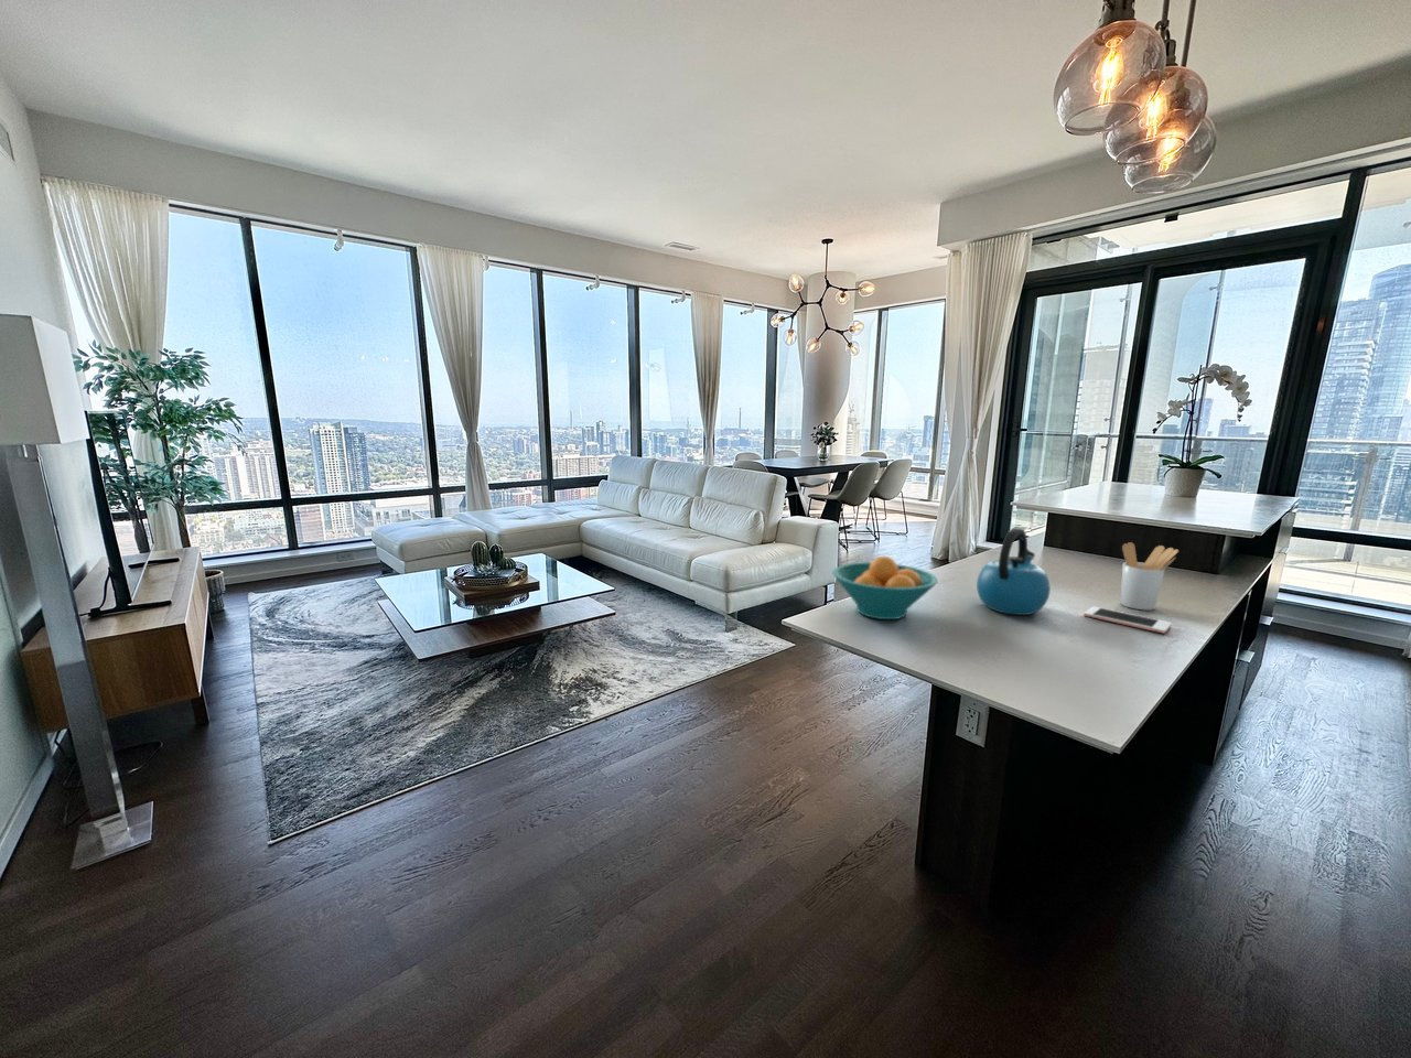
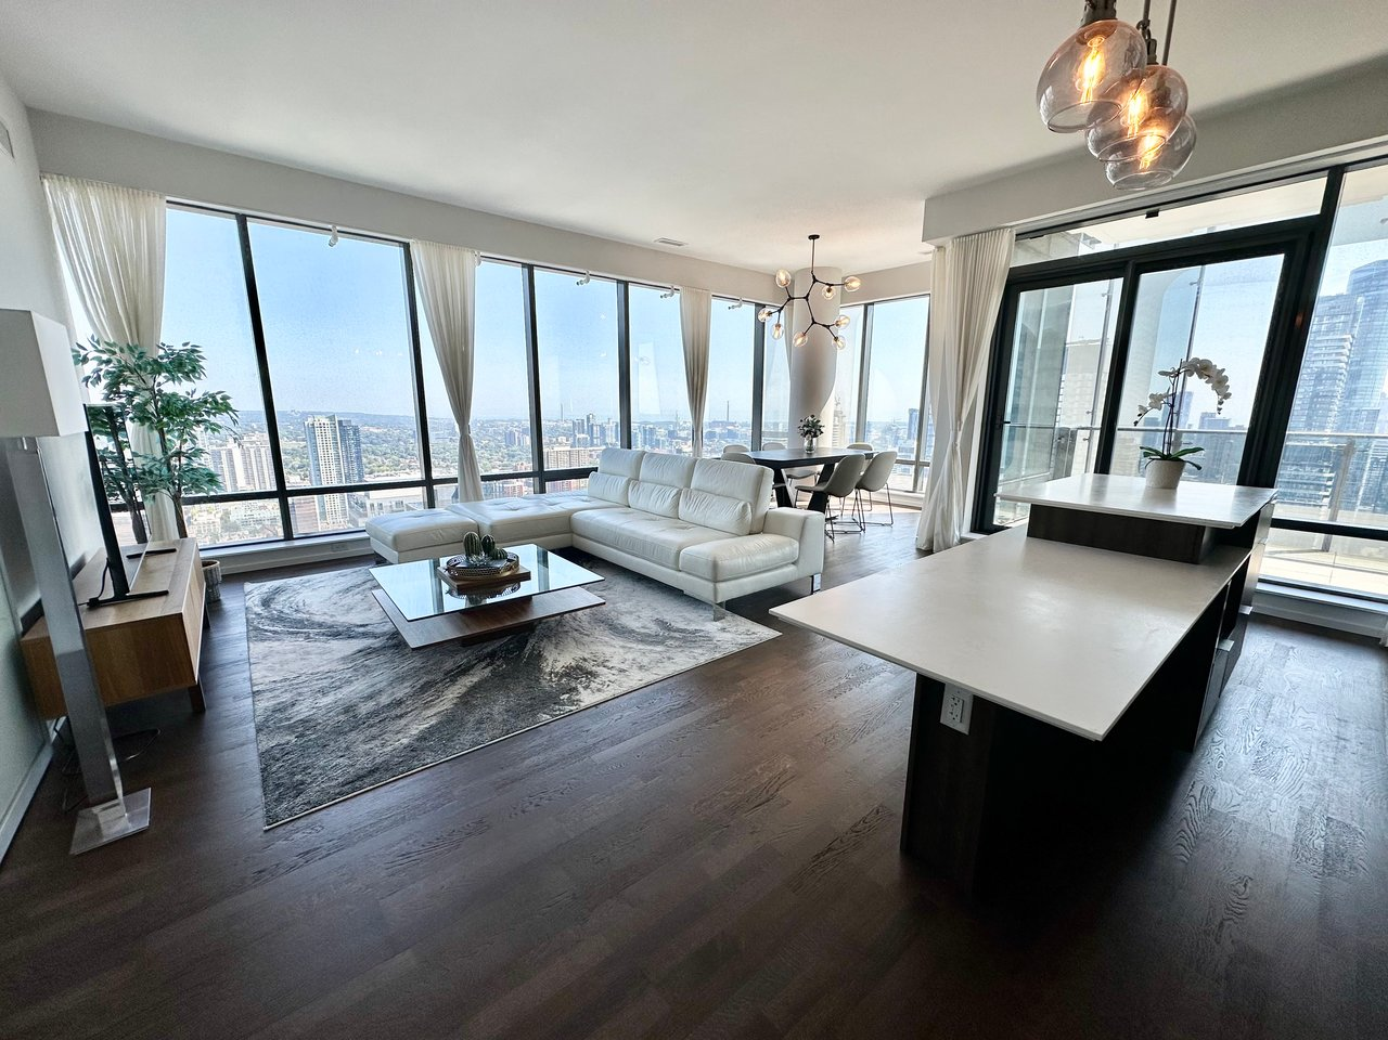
- fruit bowl (883, 585)
- kettle (1015, 568)
- utensil holder (1148, 576)
- cell phone (1125, 618)
